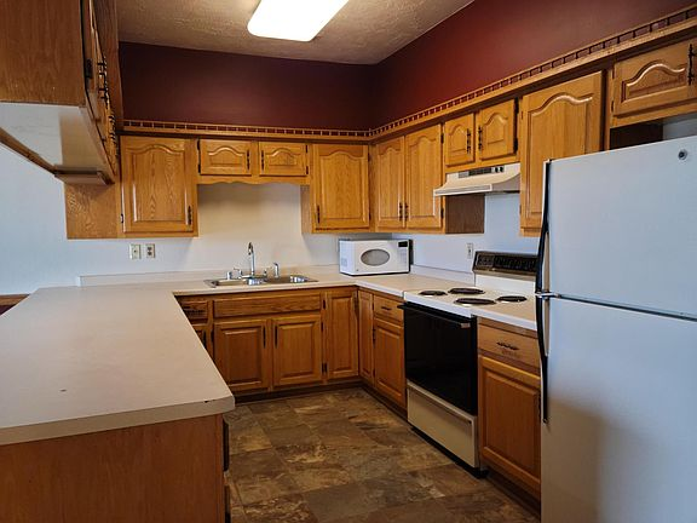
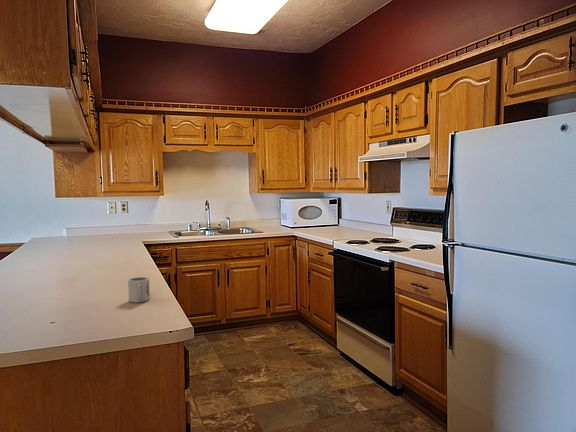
+ cup (139, 290)
